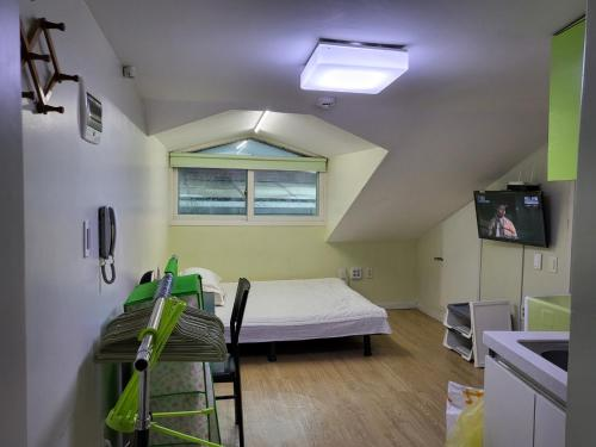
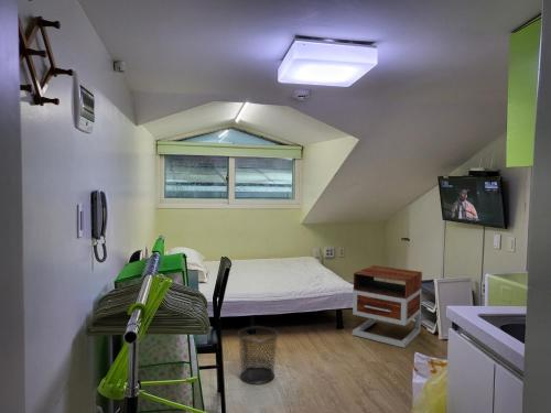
+ nightstand (387, 303)
+ waste bin (257, 354)
